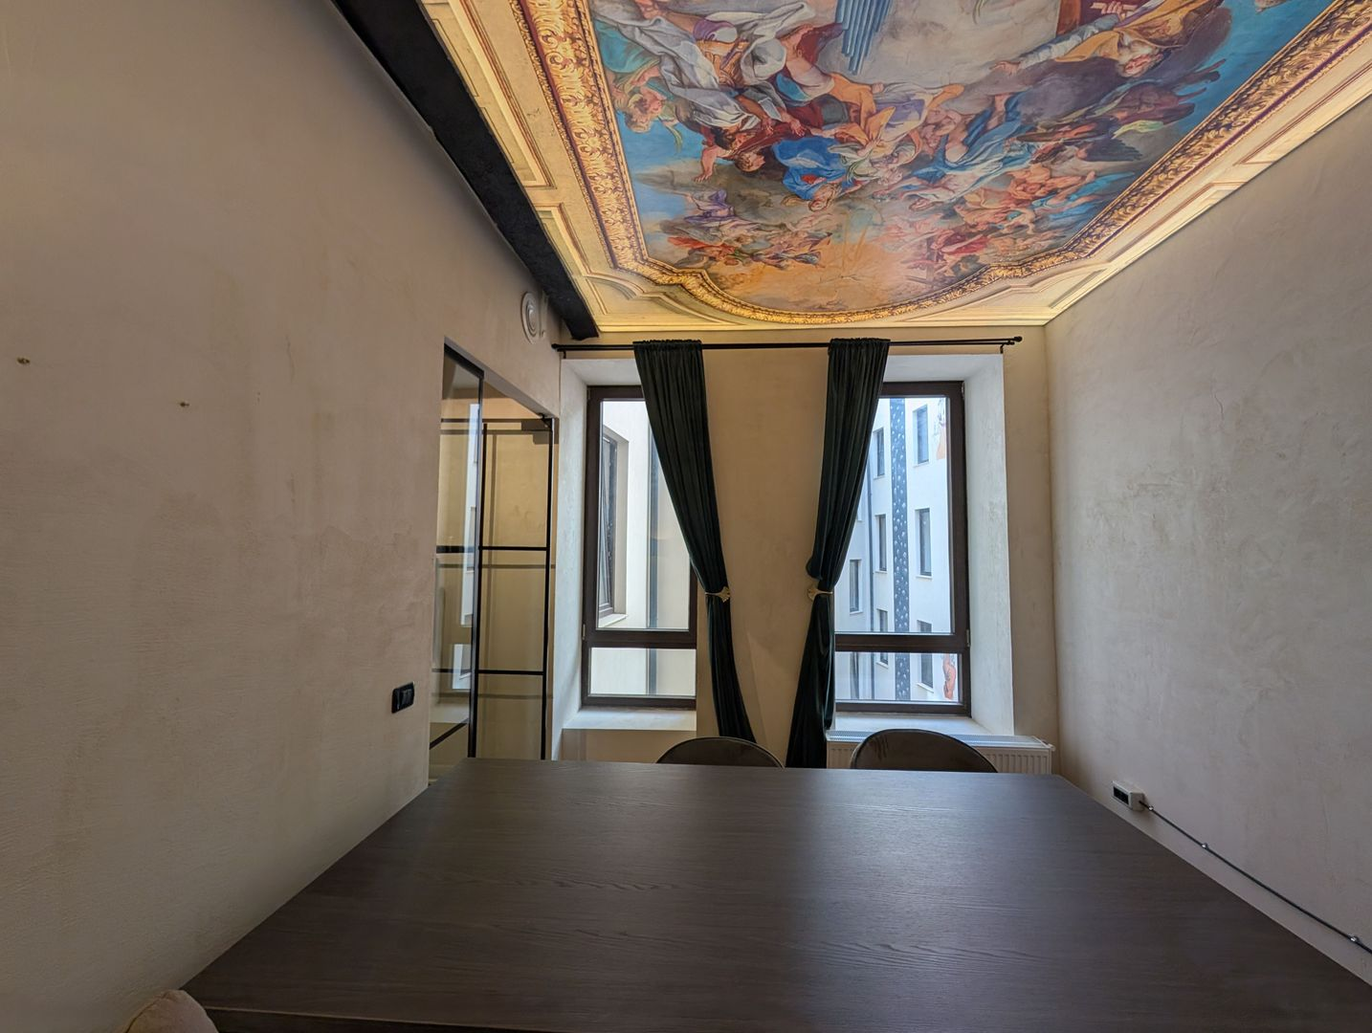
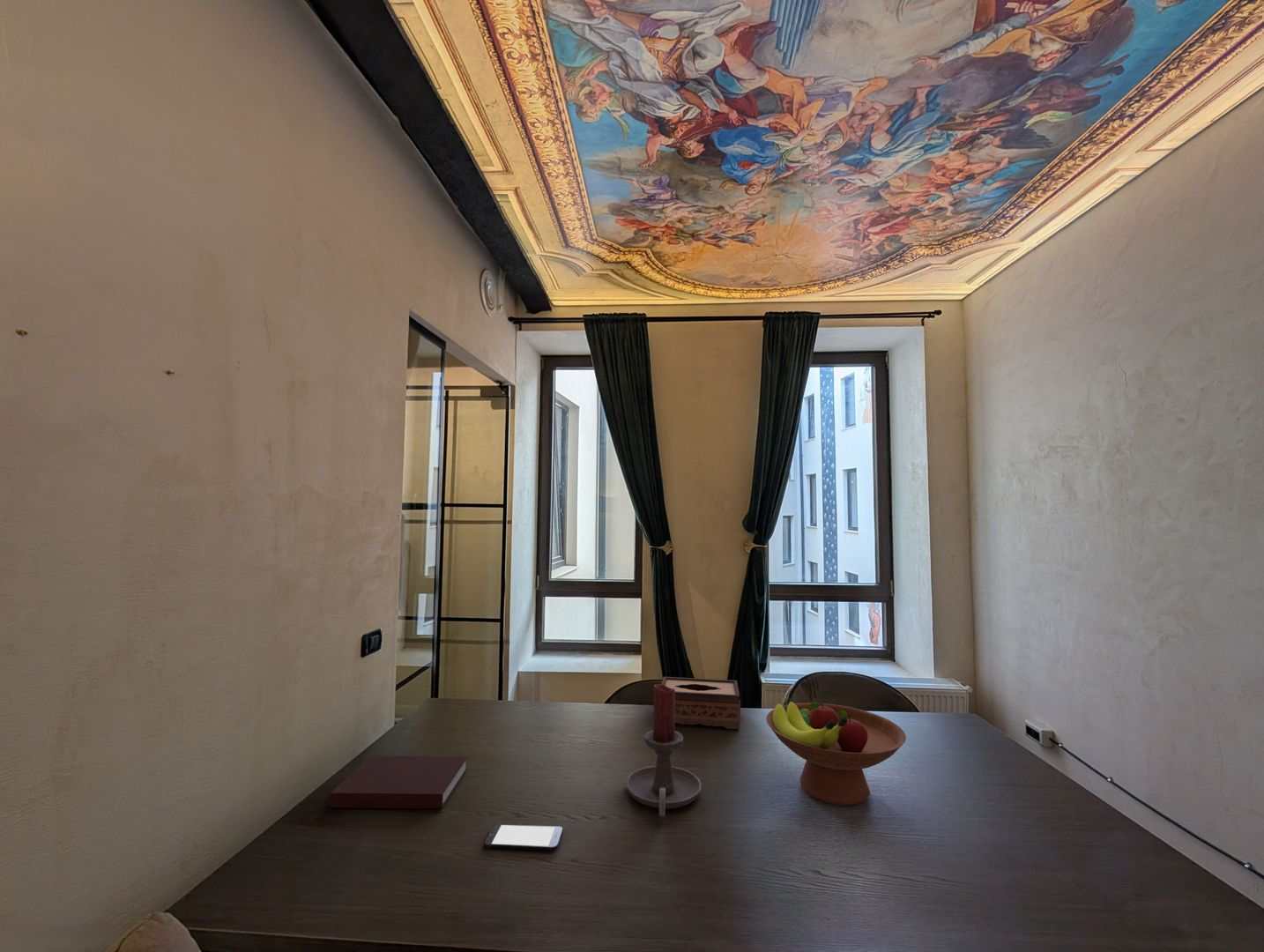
+ smartphone (524, 837)
+ tissue box (699, 701)
+ fruit bowl (833, 744)
+ candle holder (663, 742)
+ notebook (403, 780)
